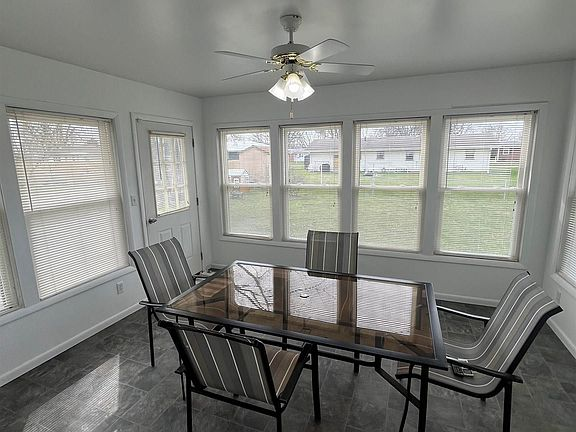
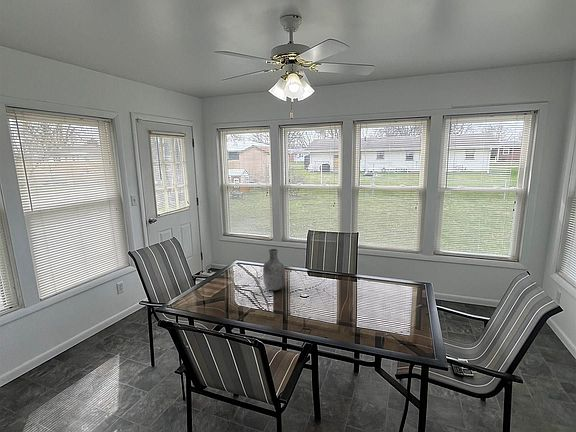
+ vase (273, 269)
